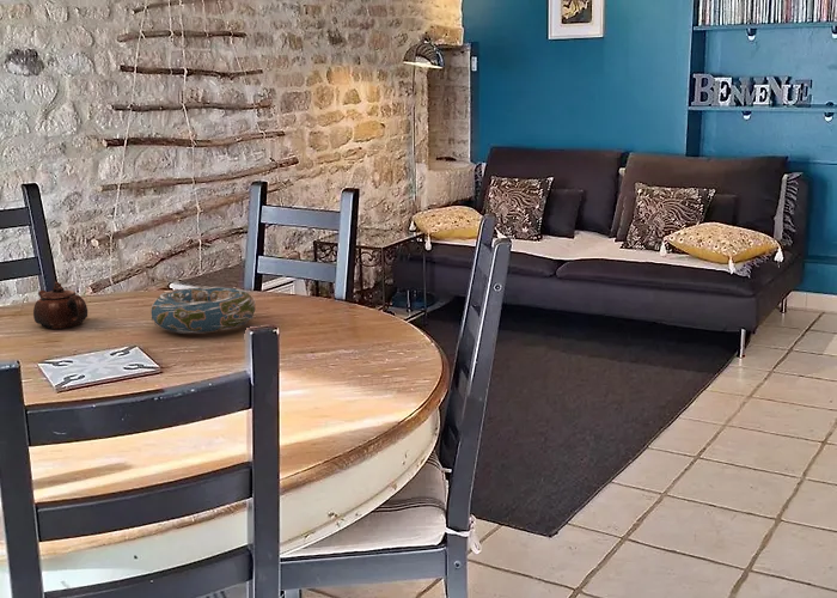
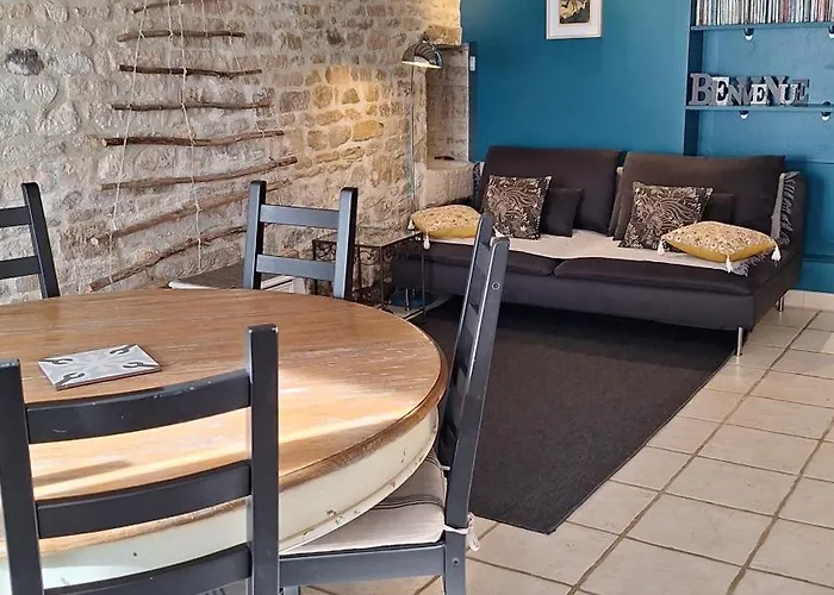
- decorative bowl (203, 309)
- teapot (60, 303)
